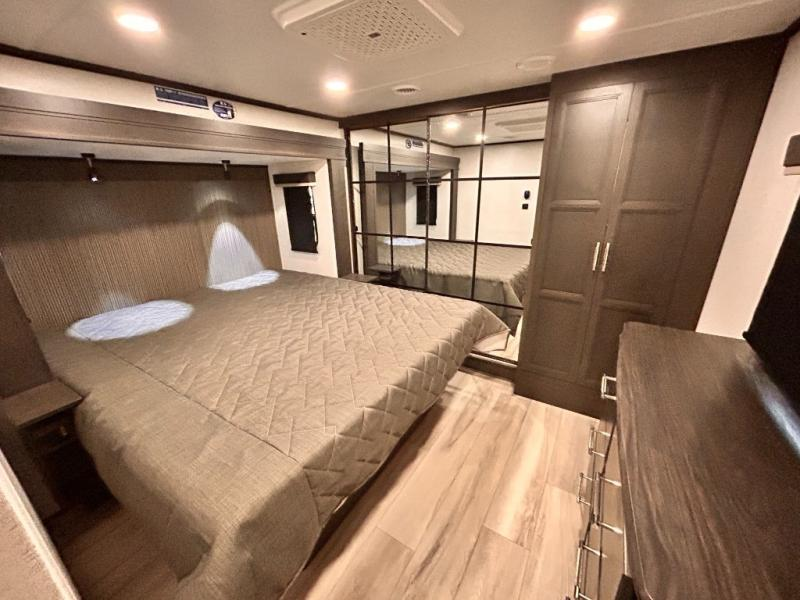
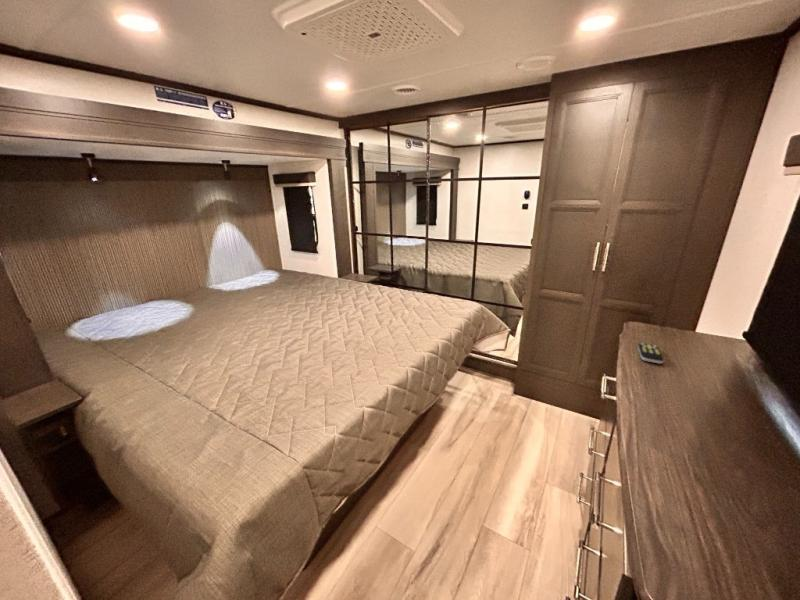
+ remote control (650, 352)
